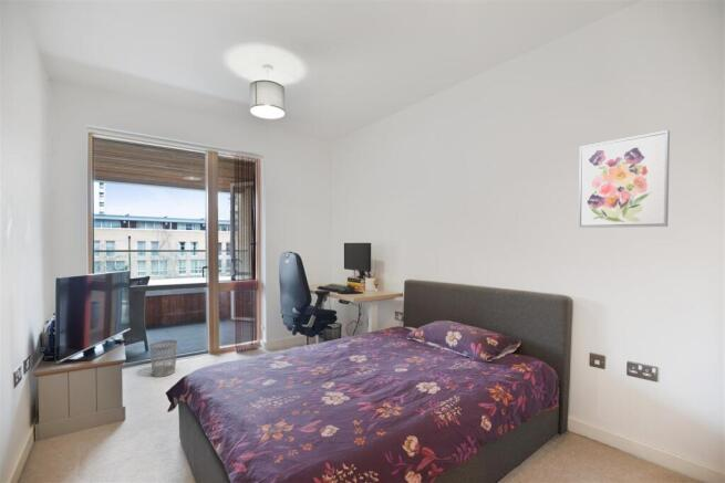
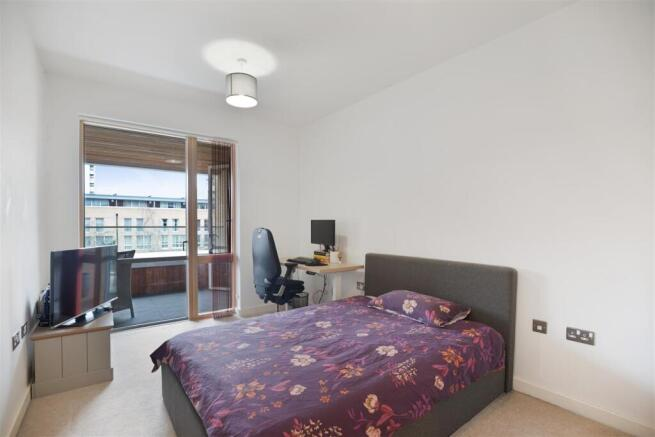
- wall art (620, 182)
- wastebasket (164, 358)
